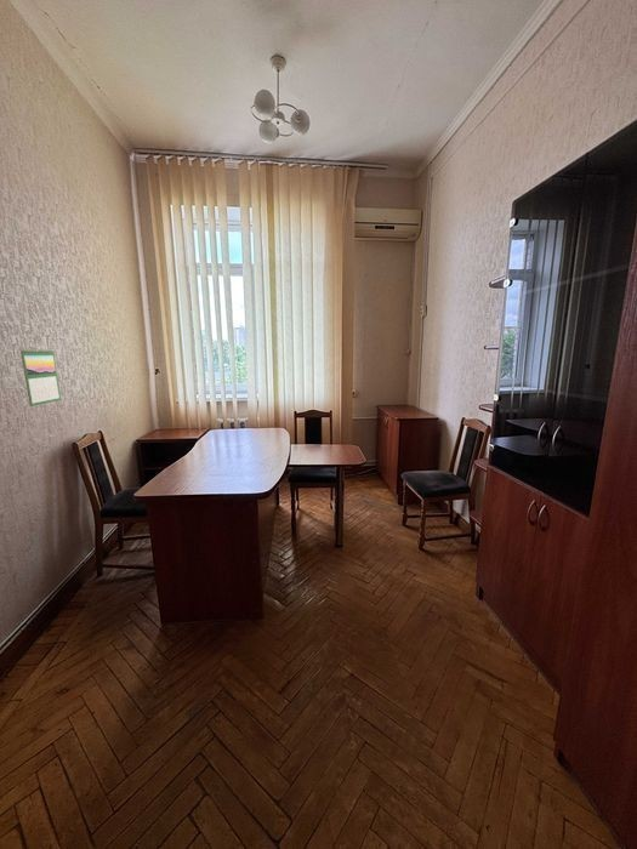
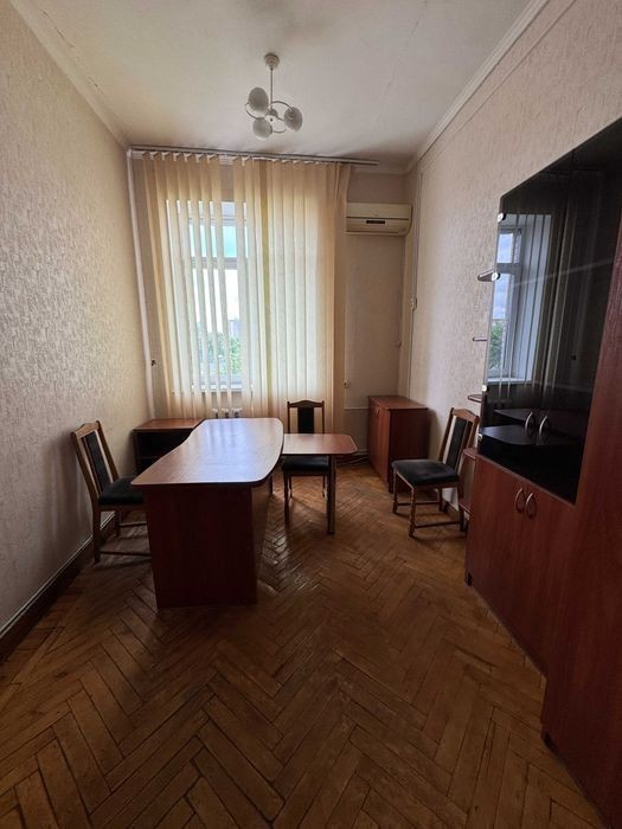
- calendar (41, 376)
